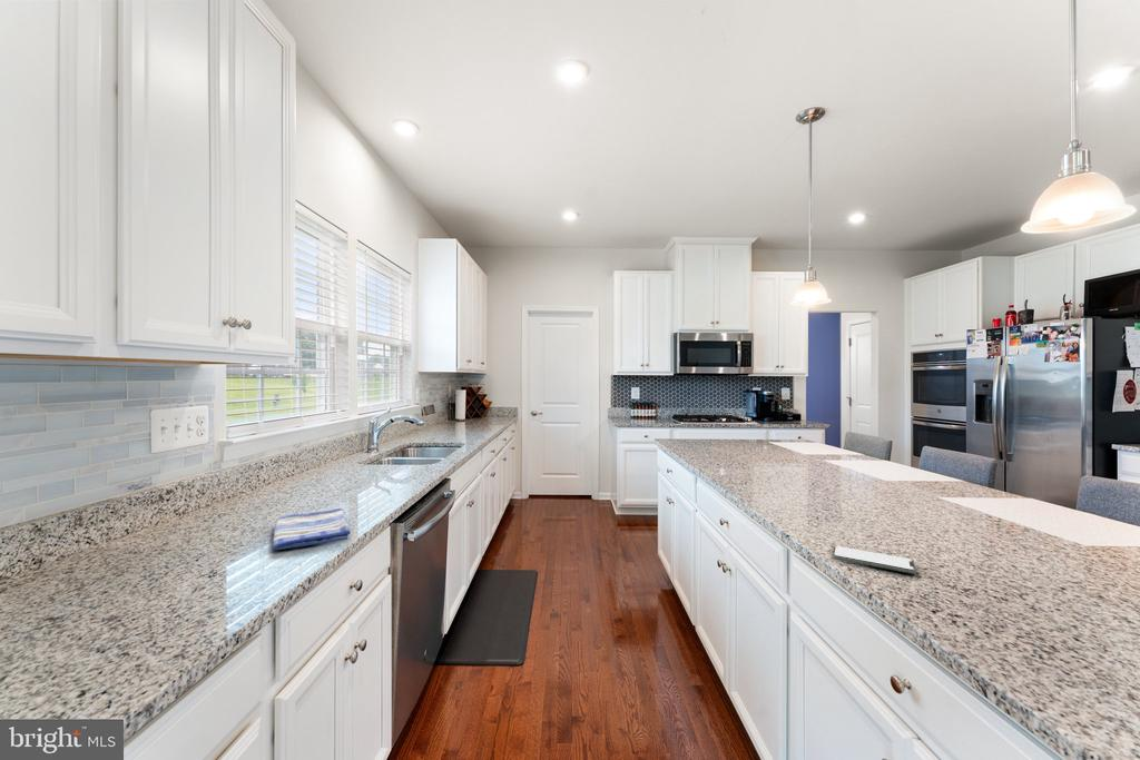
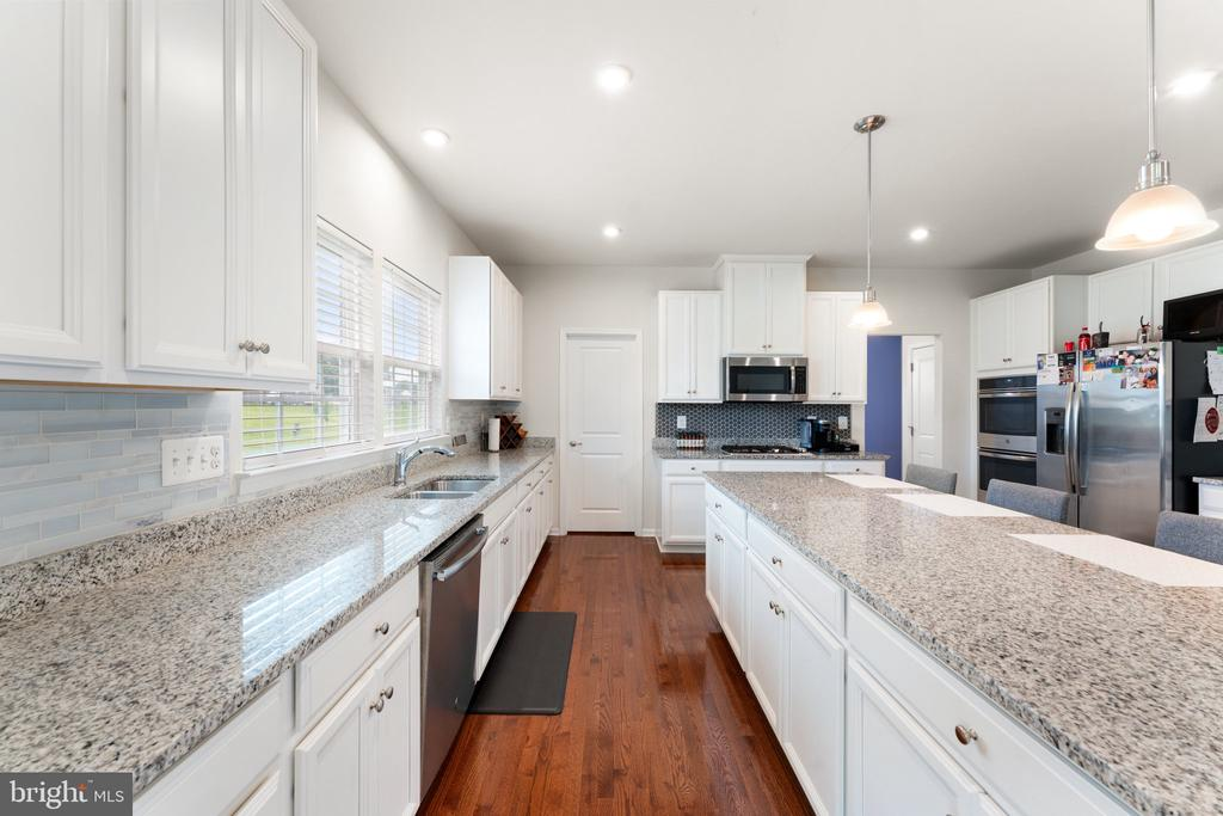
- dish towel (312, 526)
- smartphone (872, 559)
